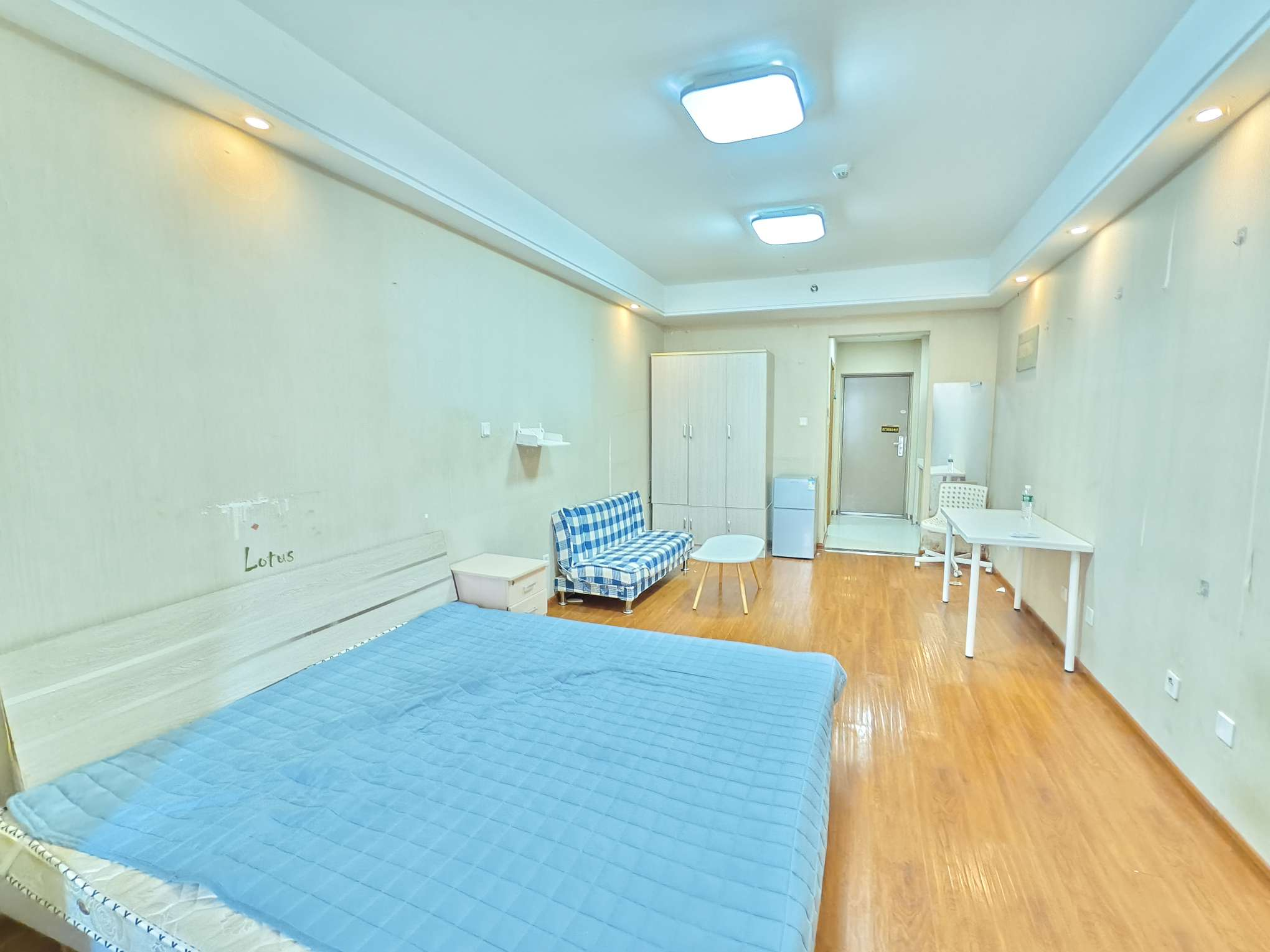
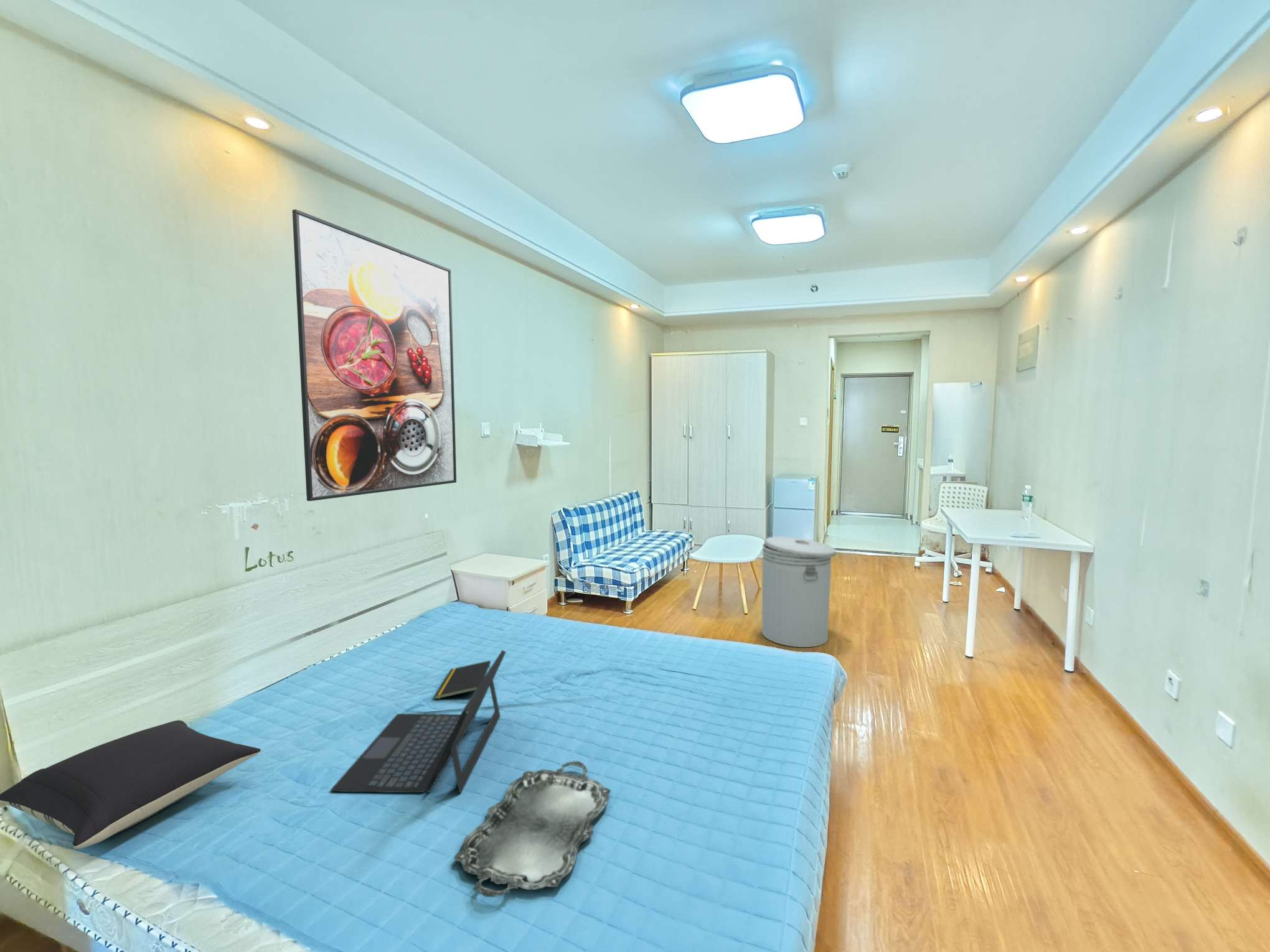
+ pillow (138, 772)
+ serving tray (539, 821)
+ can (797, 587)
+ notepad (464, 679)
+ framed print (388, 370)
+ laptop (428, 714)
